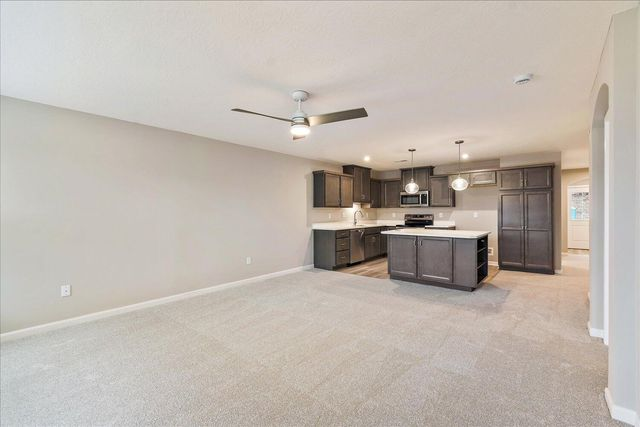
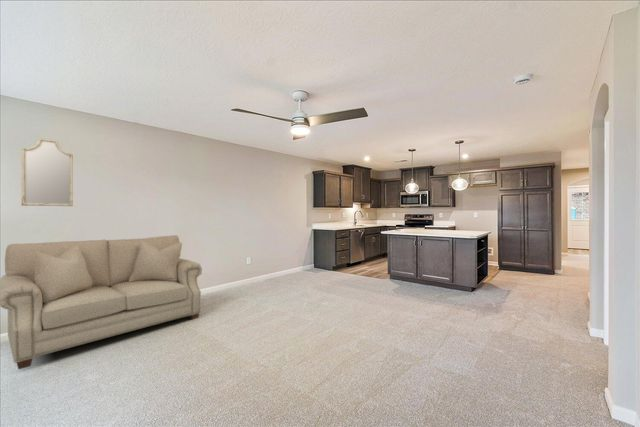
+ sofa (112, 283)
+ home mirror (48, 172)
